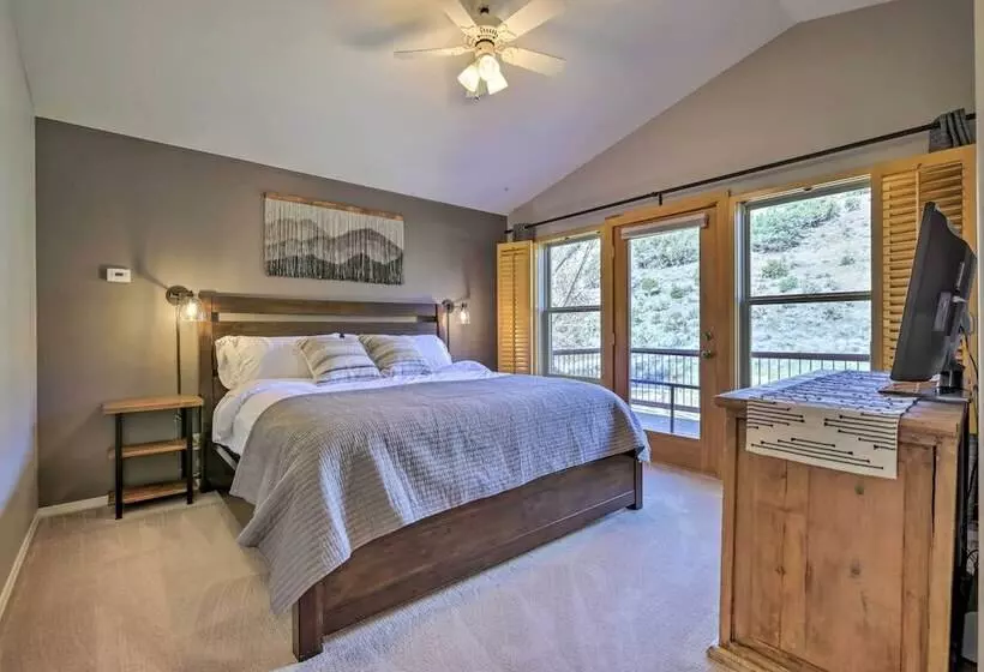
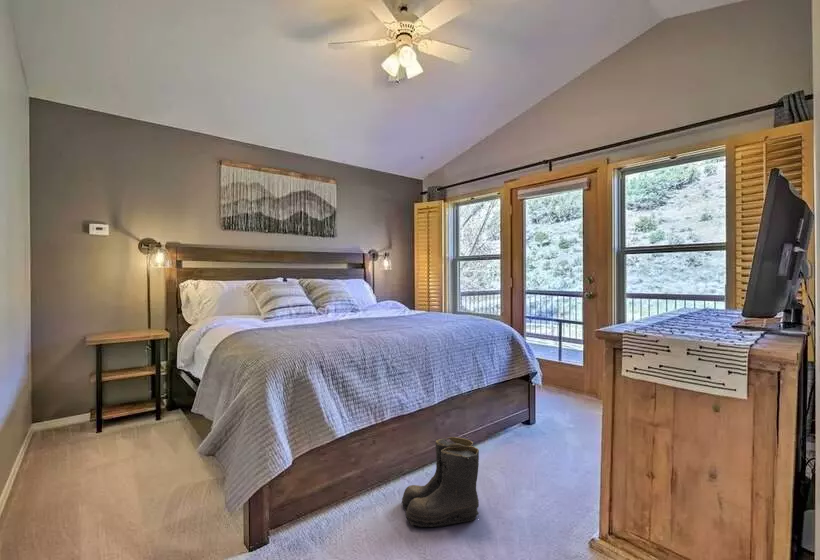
+ boots (439, 477)
